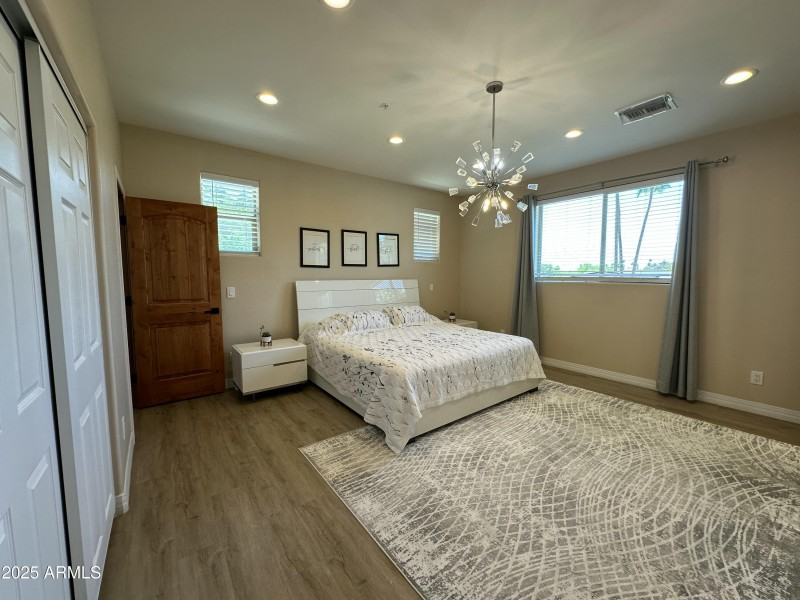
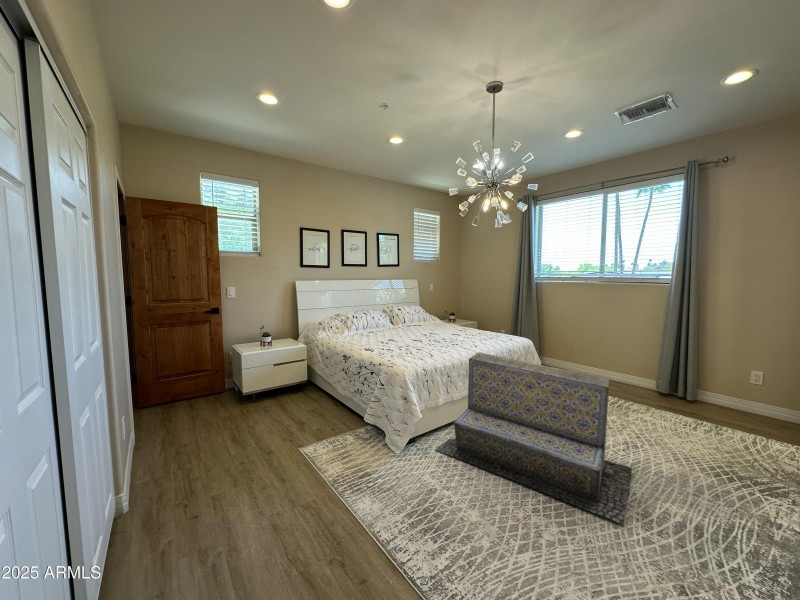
+ bench (528, 412)
